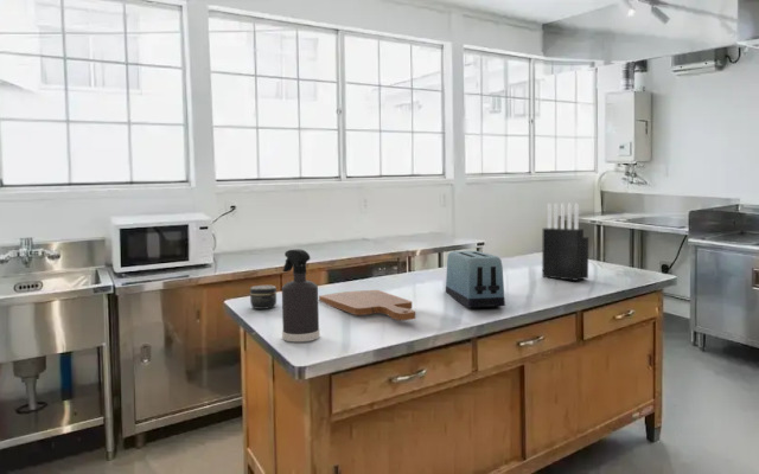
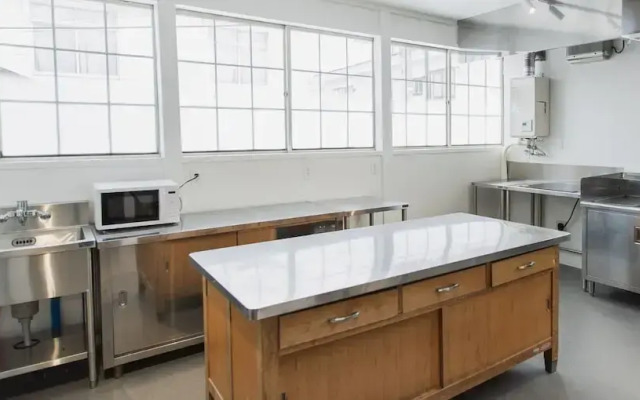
- knife block (566, 241)
- jar (263, 296)
- toaster (473, 276)
- cutting board (369, 302)
- spray bottle (298, 293)
